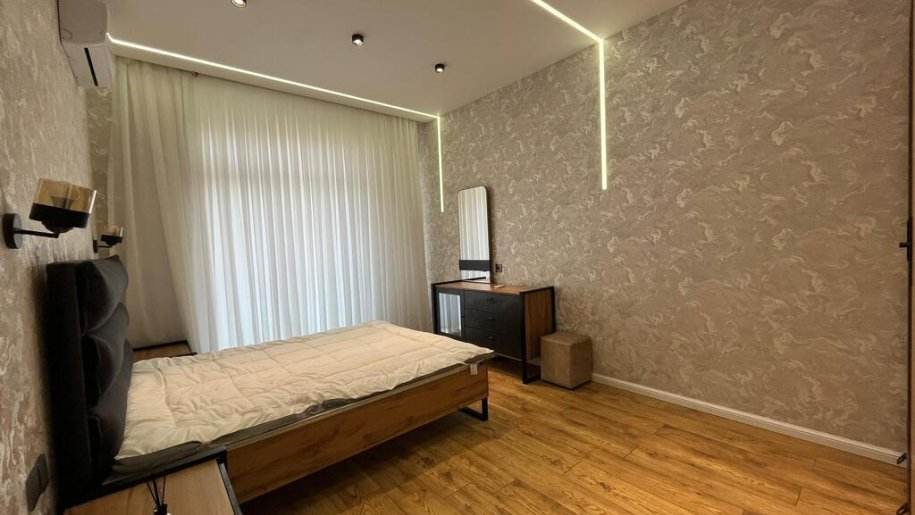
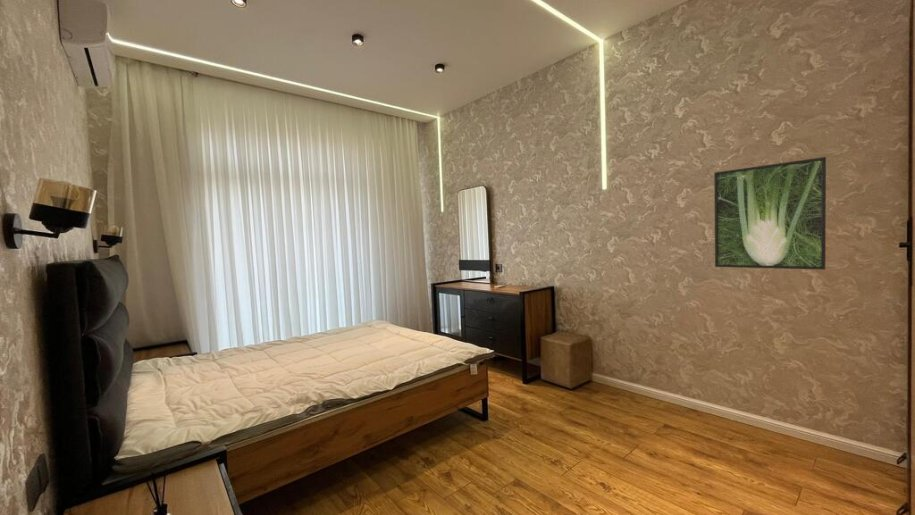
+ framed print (765, 217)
